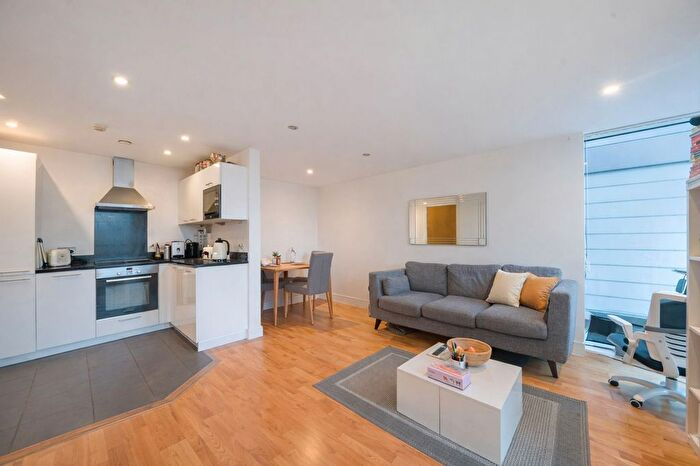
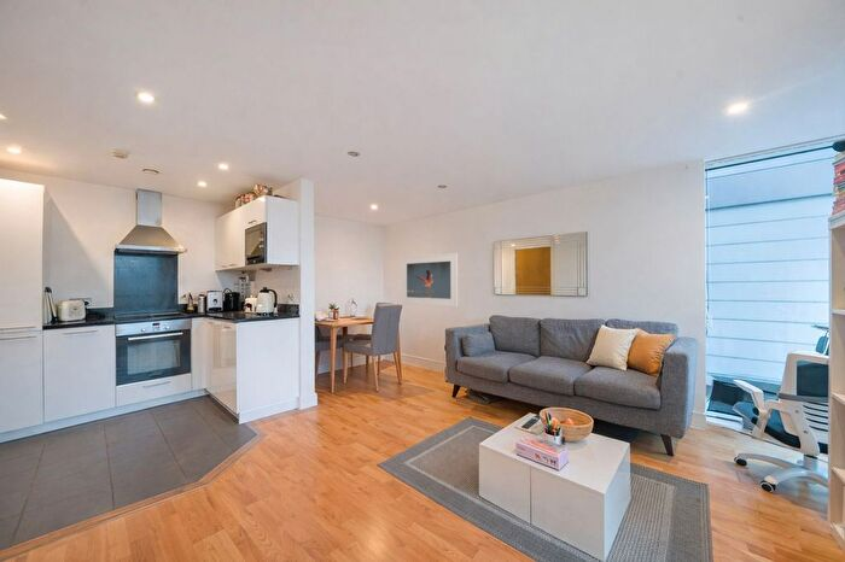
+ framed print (427, 280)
